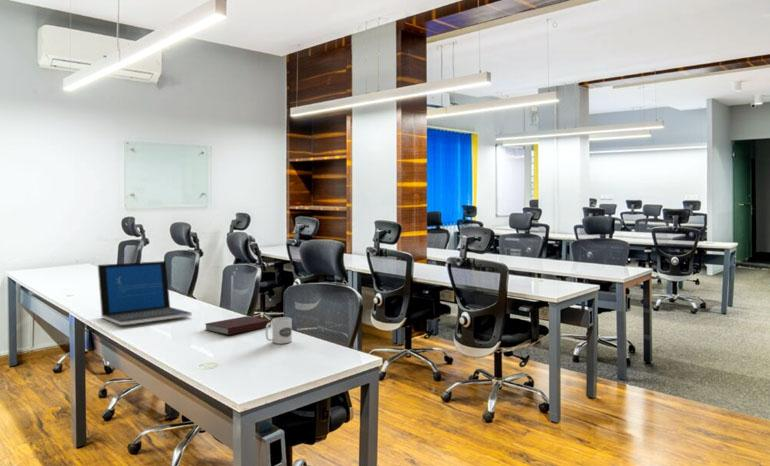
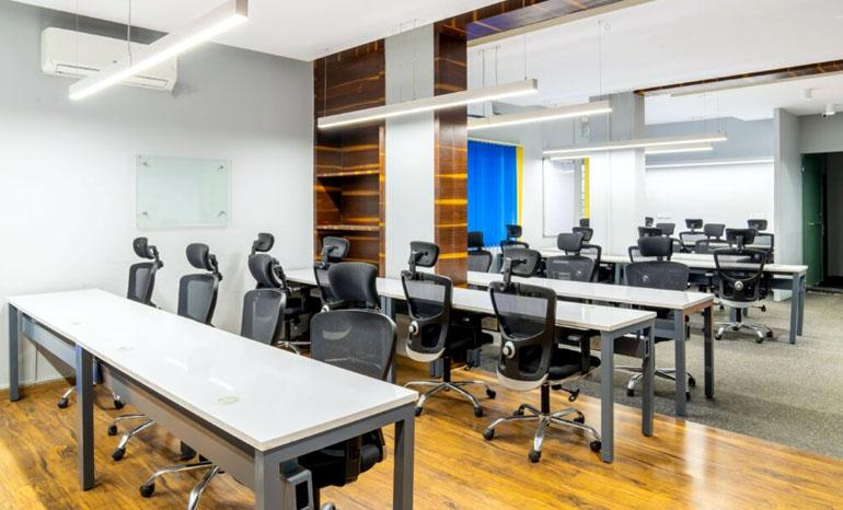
- mug (278, 330)
- laptop (145, 290)
- notebook (238, 324)
